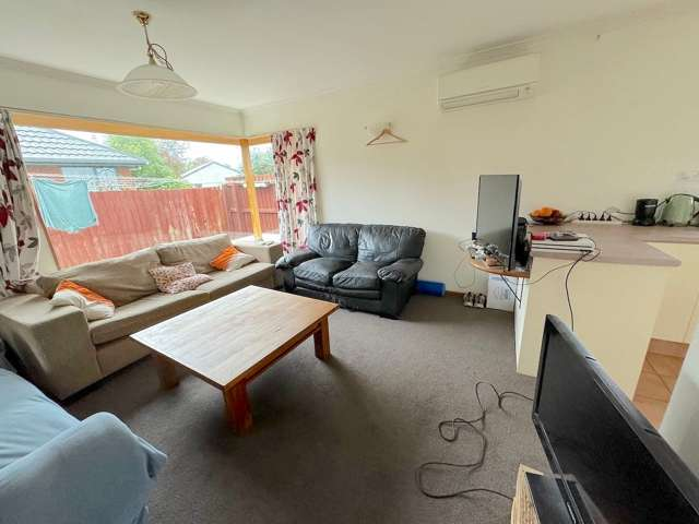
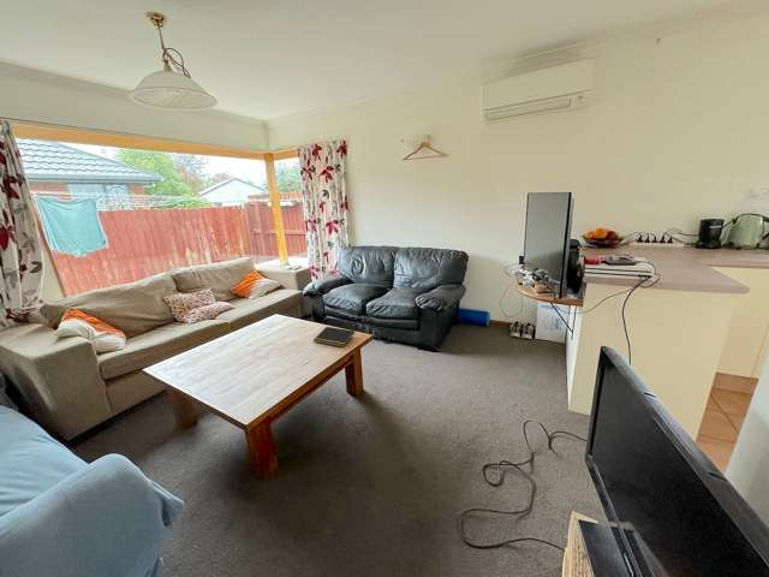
+ notepad (334, 335)
